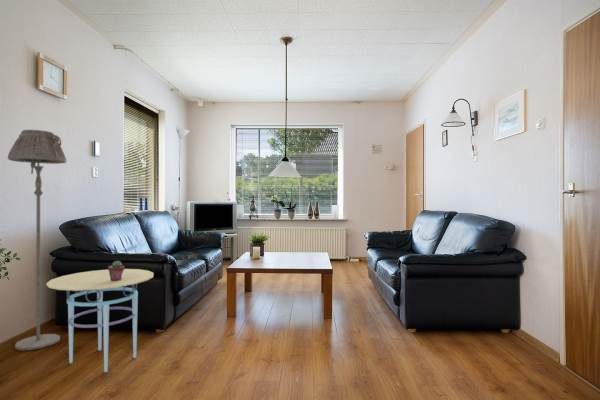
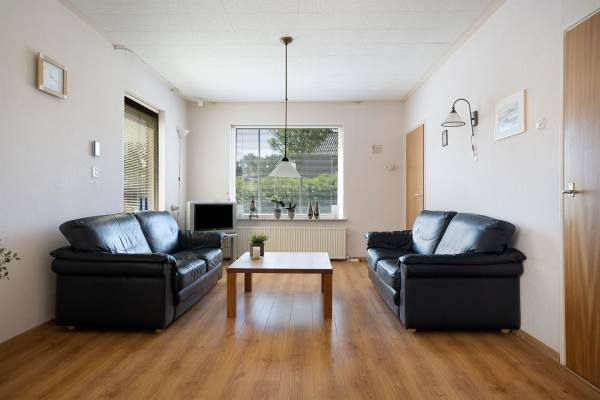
- floor lamp (38, 237)
- potted succulent (116, 270)
- side table (103, 318)
